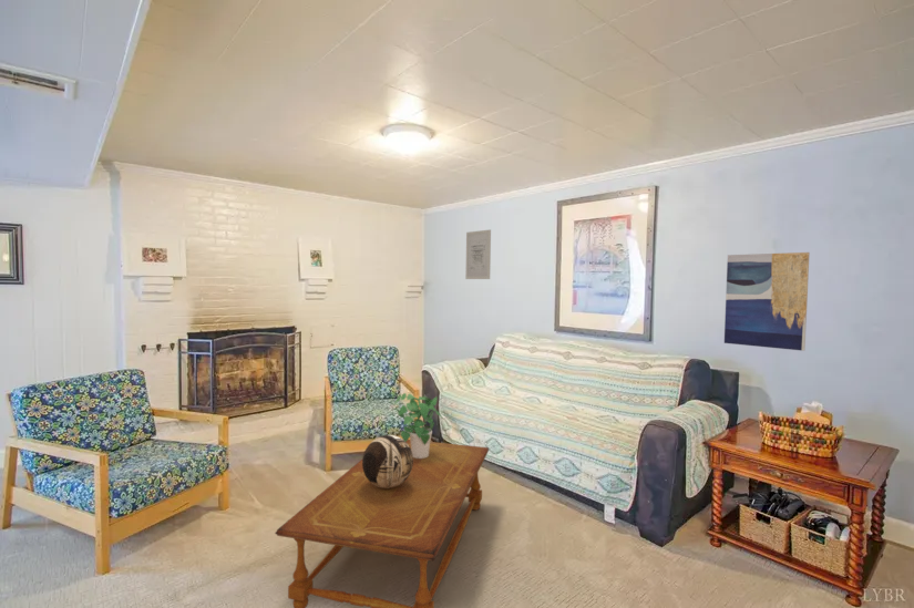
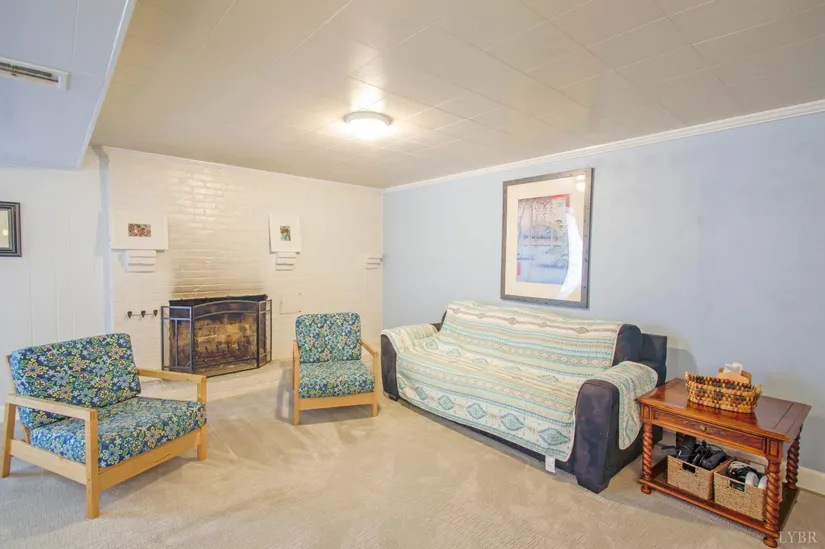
- coffee table (403, 514)
- wall art (477, 255)
- wall art (763, 300)
- potted plant (417, 424)
- decorative bowl (388, 461)
